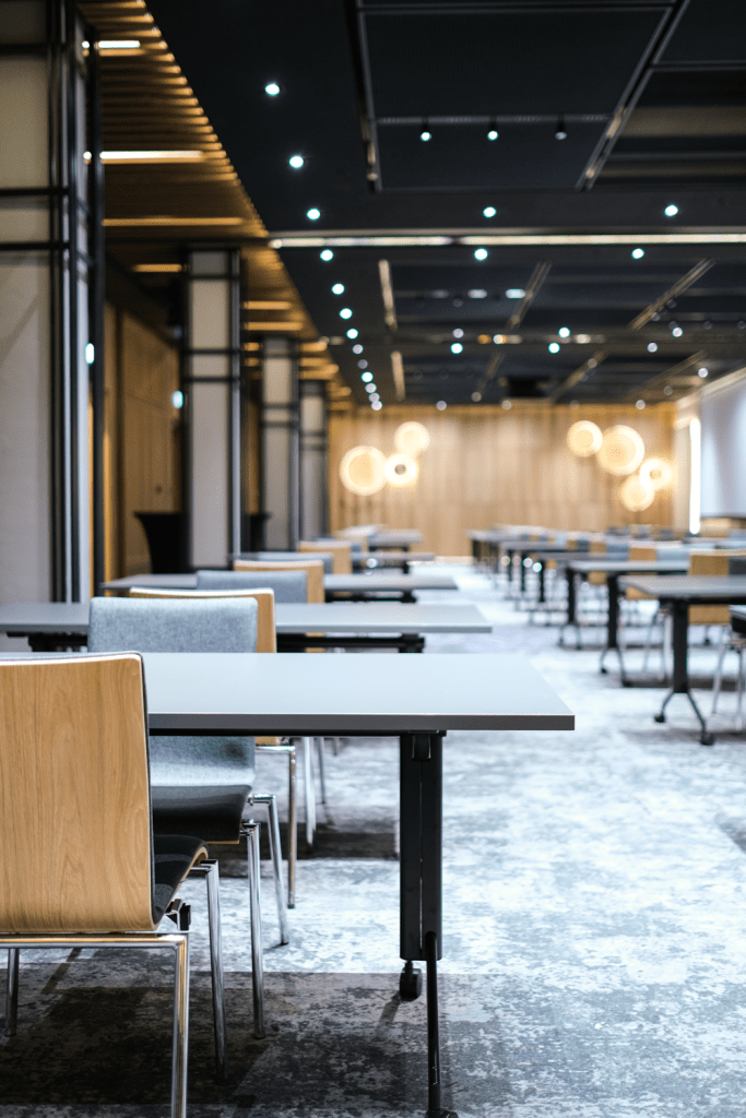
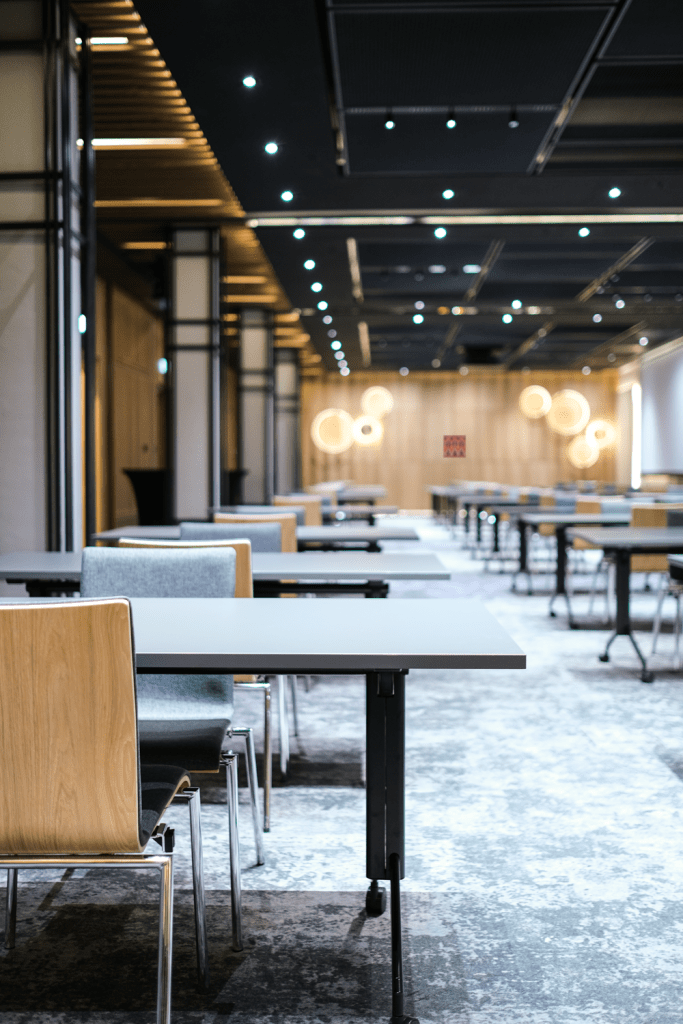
+ wall art (454, 446)
